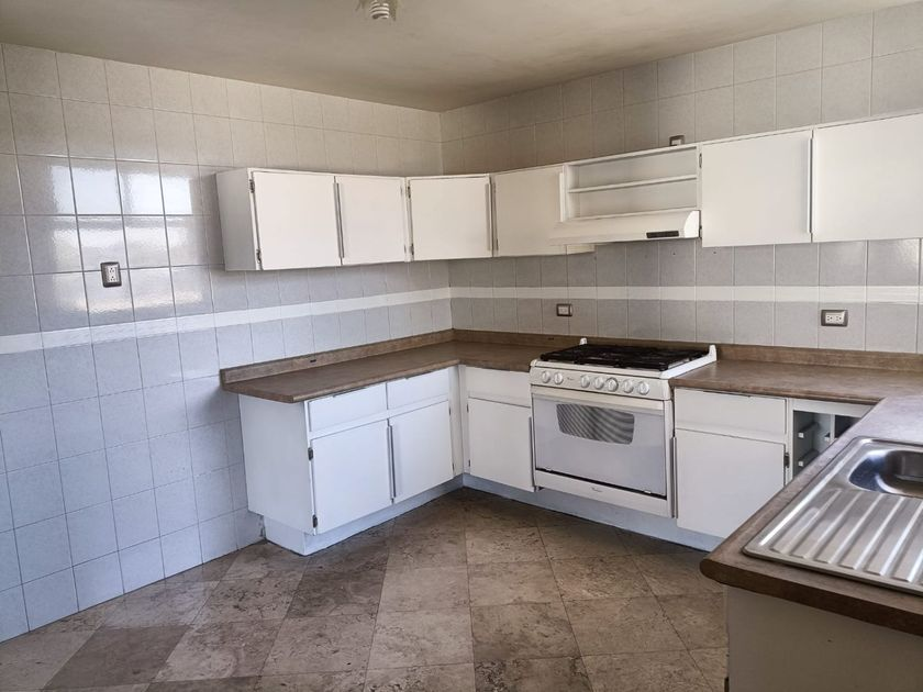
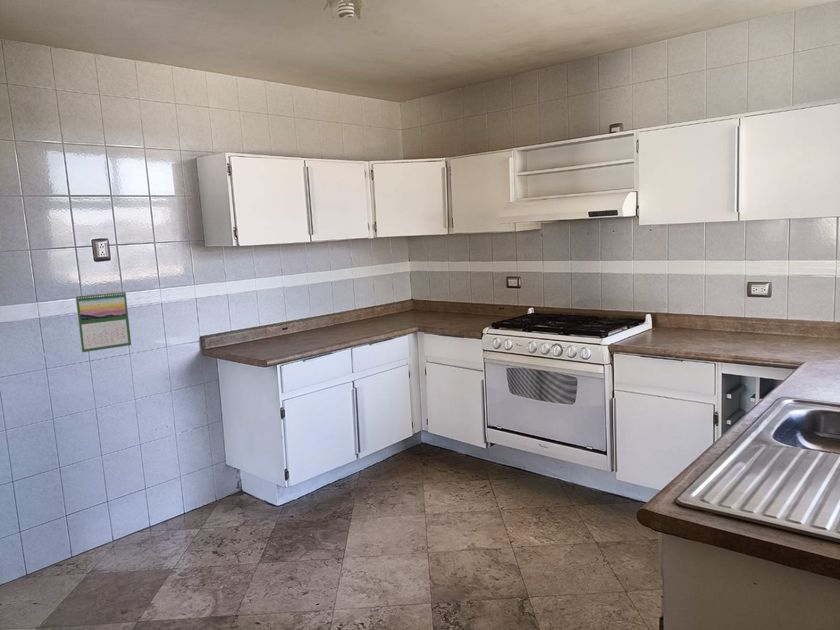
+ calendar (104, 320)
